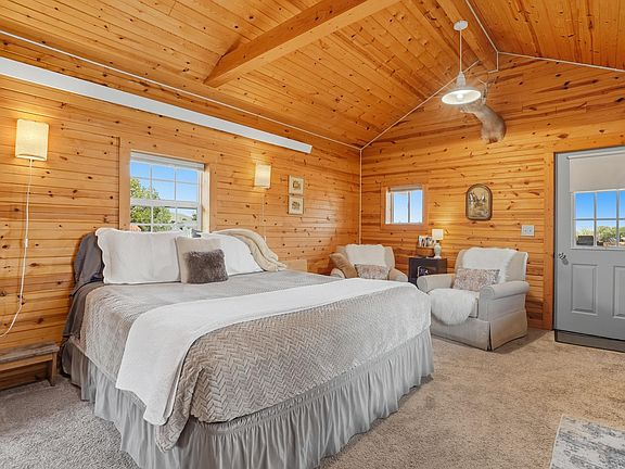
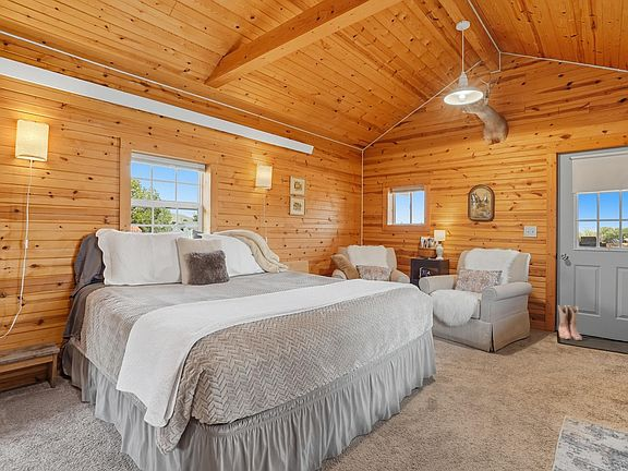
+ boots (569, 321)
